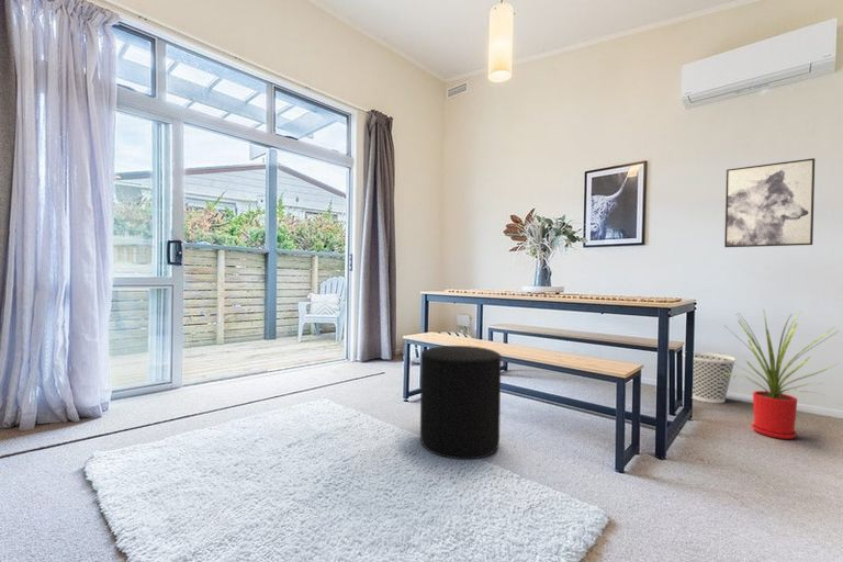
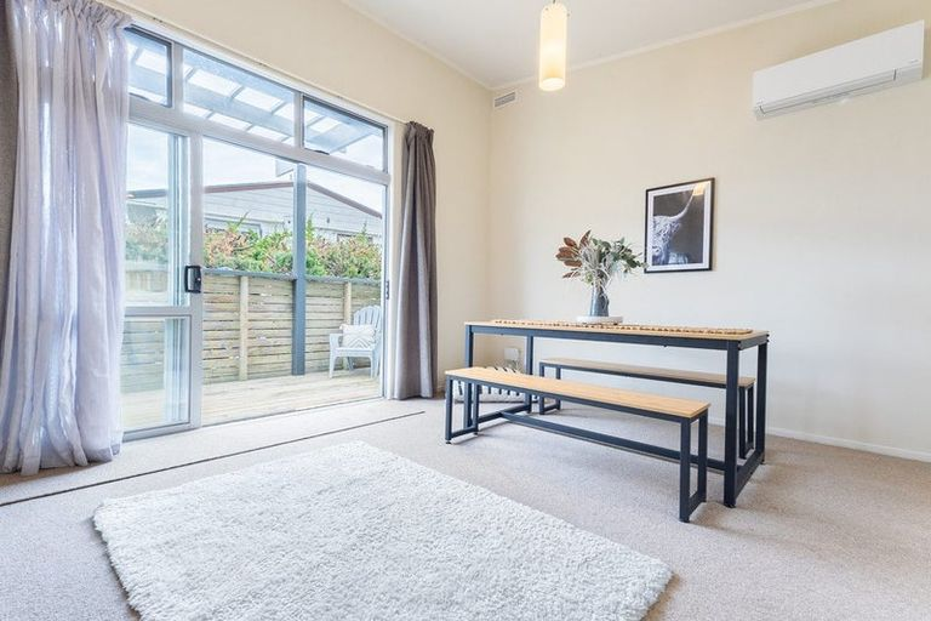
- wall art (767, 205)
- house plant (776, 372)
- wastebasket (707, 376)
- stool (460, 395)
